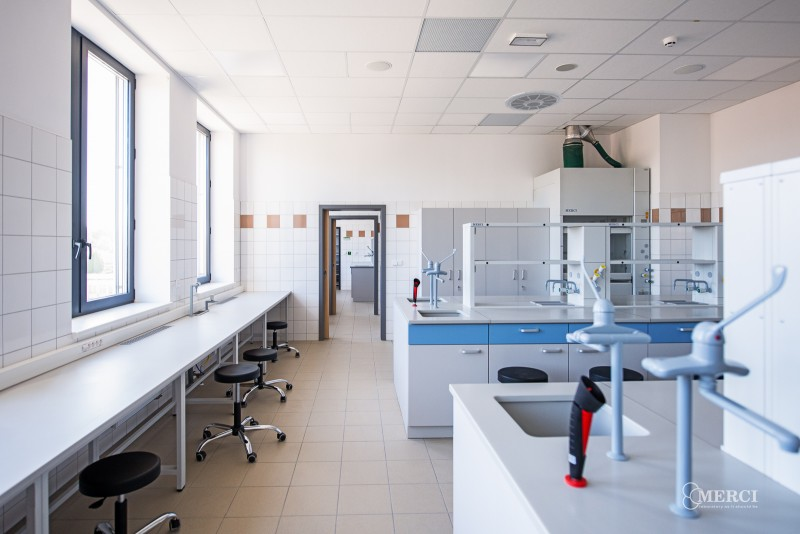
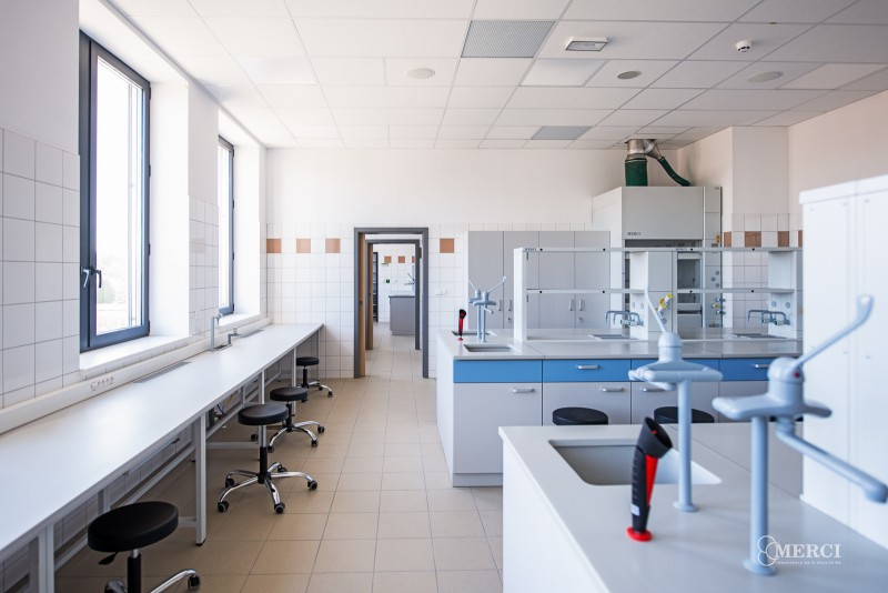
- ceiling vent (533, 102)
